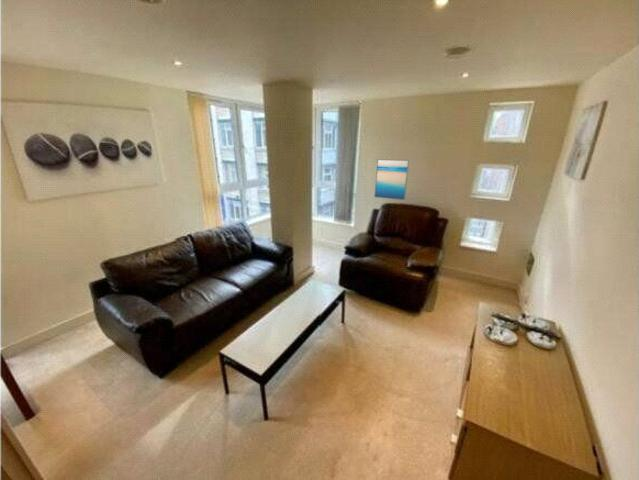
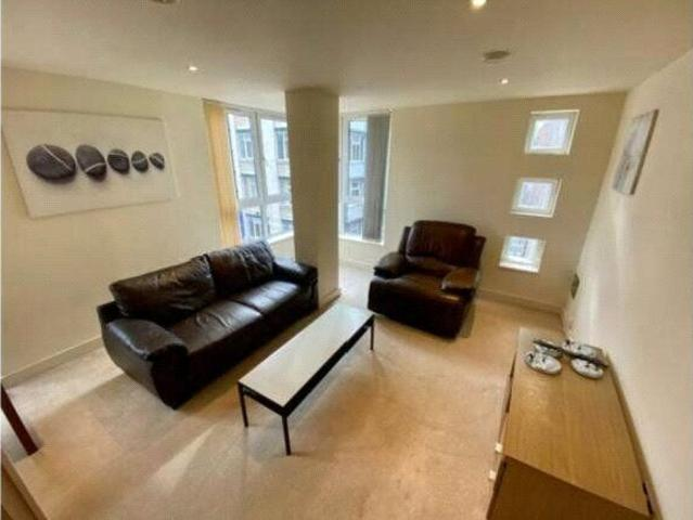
- wall art (391, 179)
